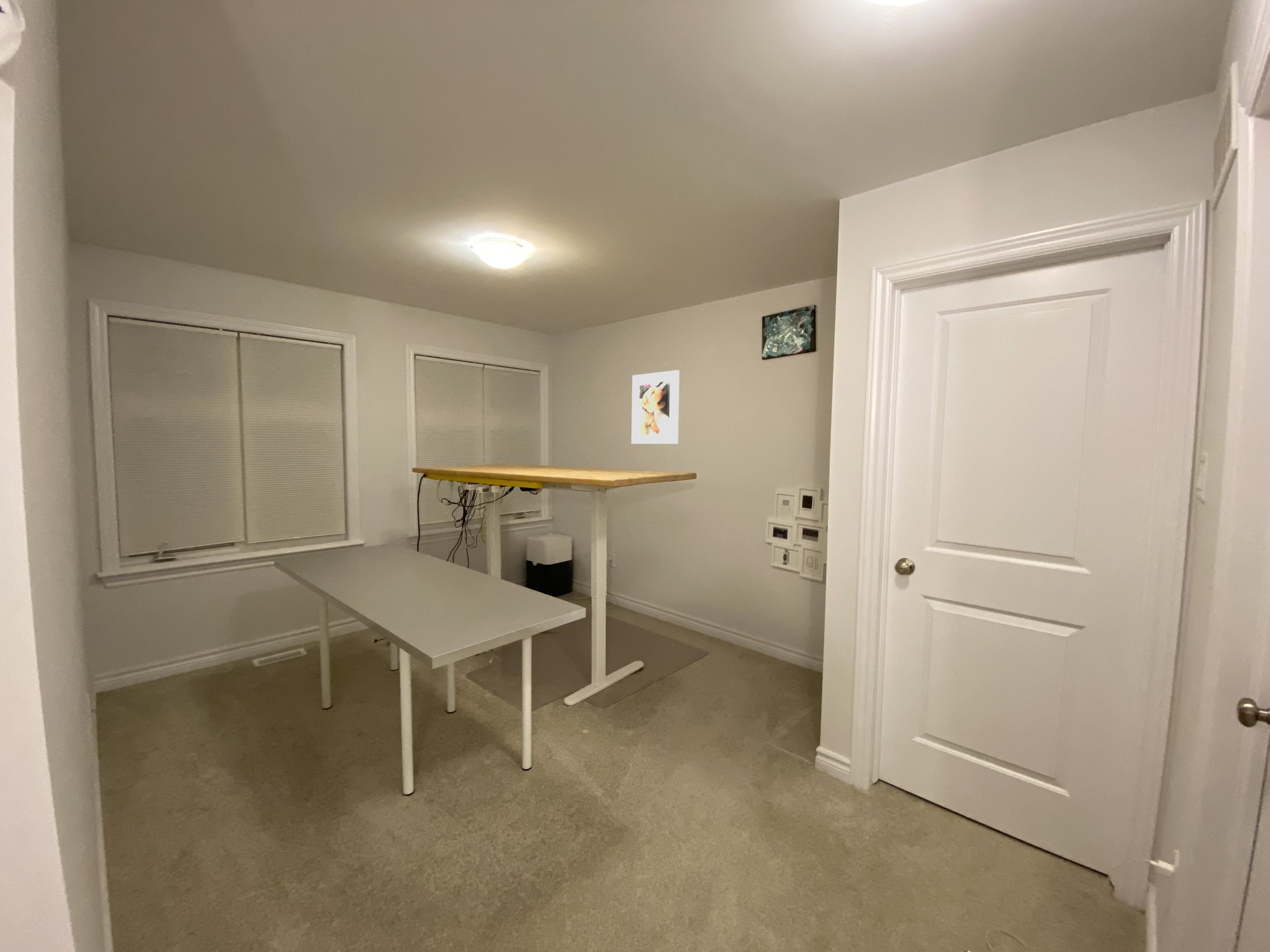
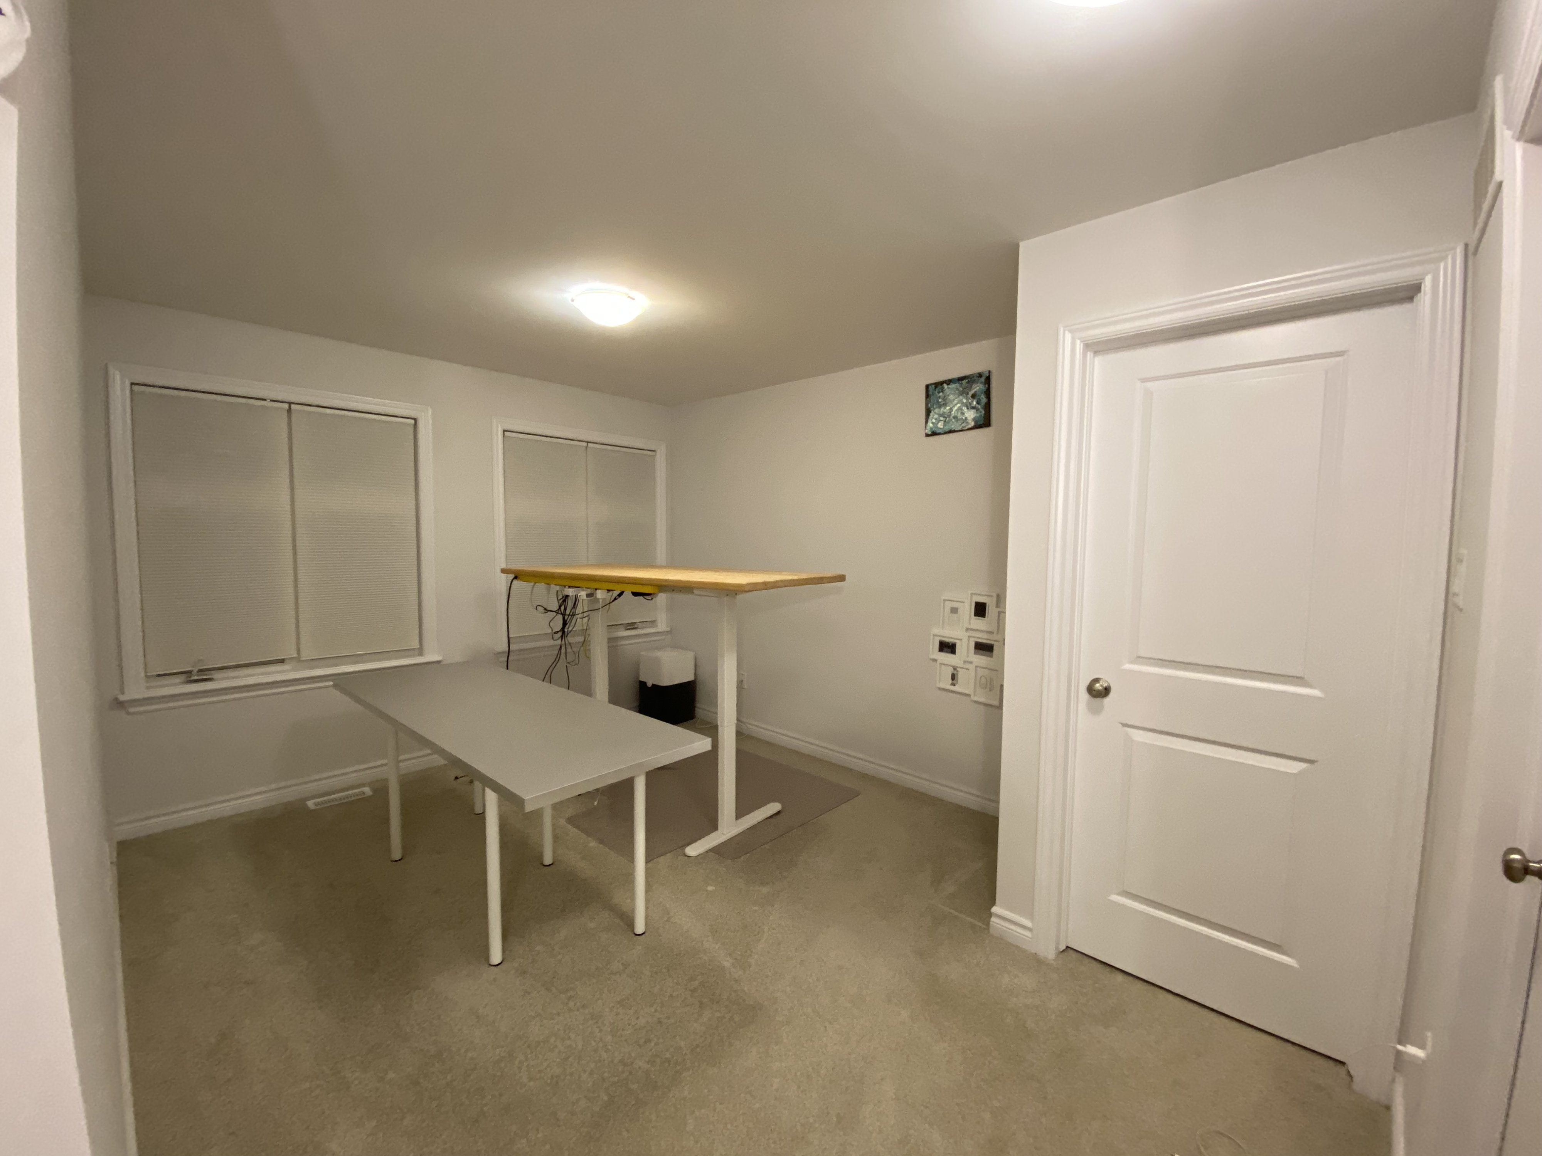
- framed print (654, 408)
